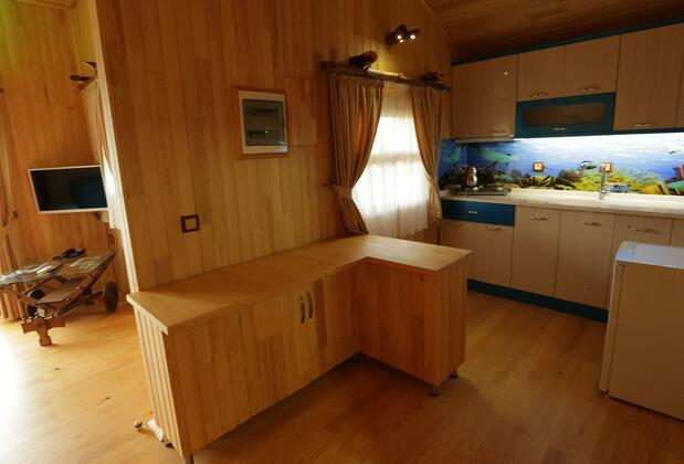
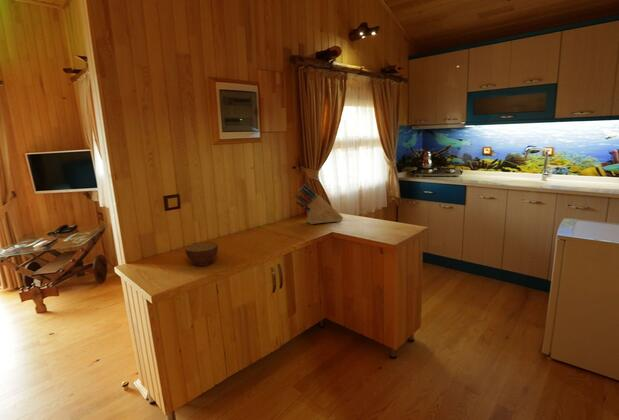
+ knife block (318, 202)
+ bowl (202, 255)
